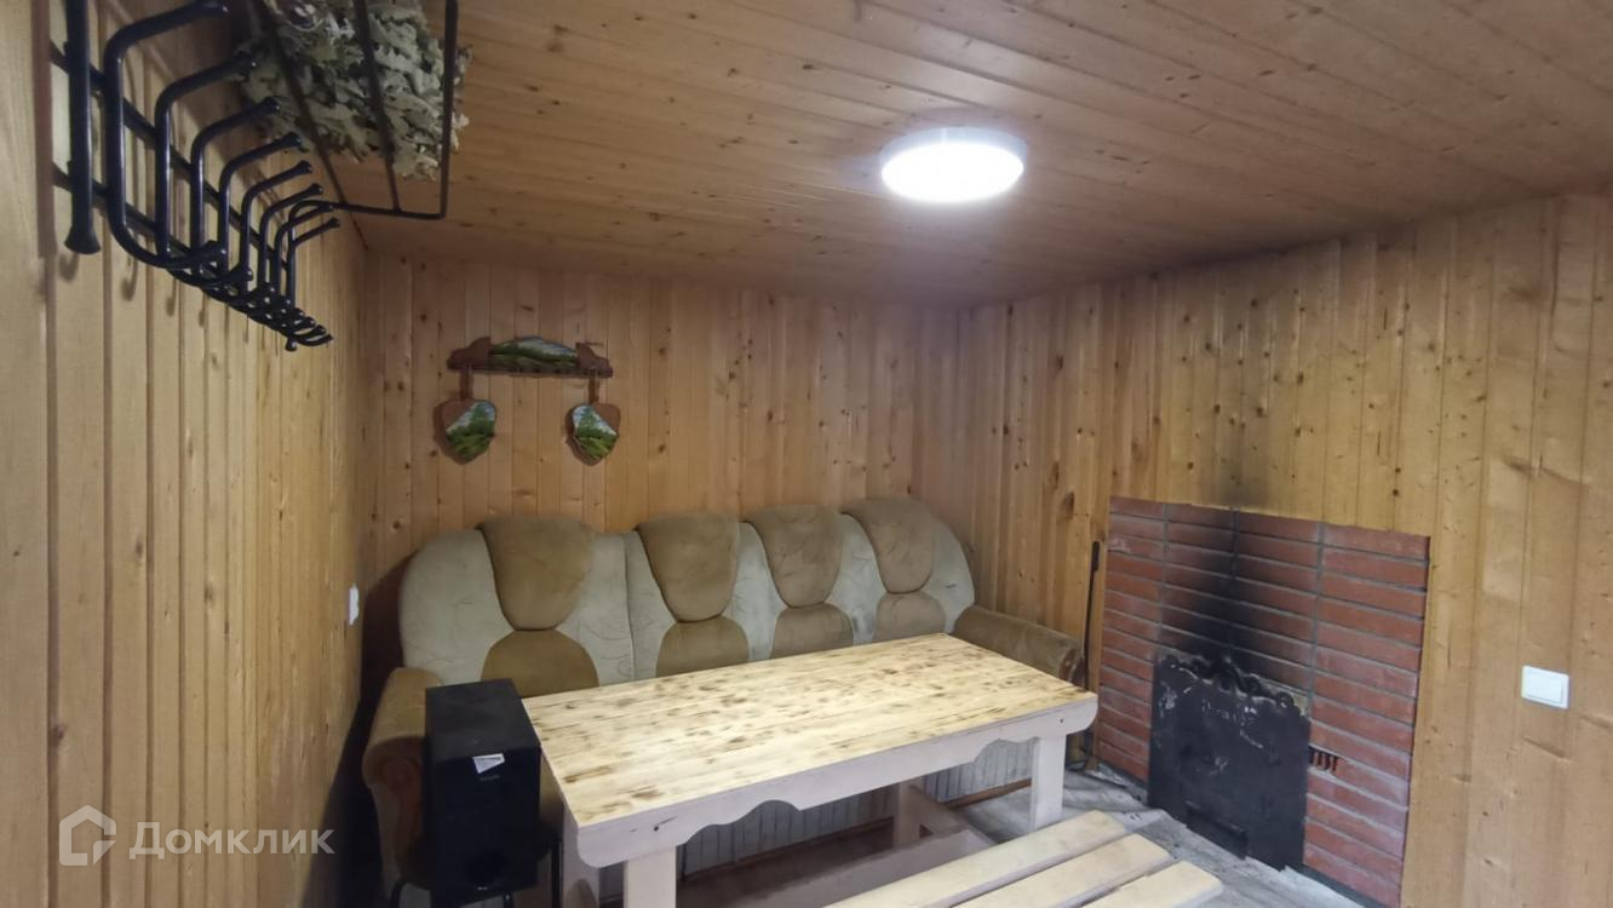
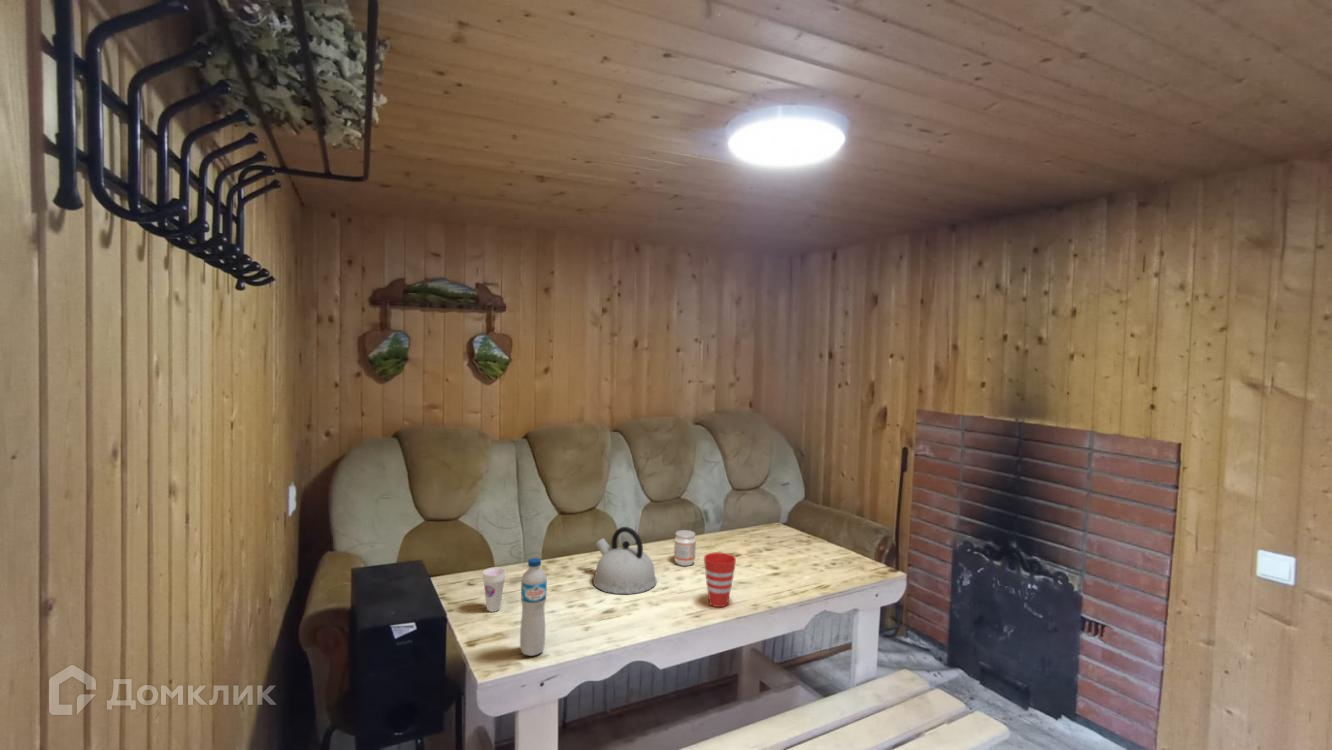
+ kettle (623, 553)
+ jam (684, 548)
+ cup (493, 590)
+ cup (719, 580)
+ water bottle (533, 605)
